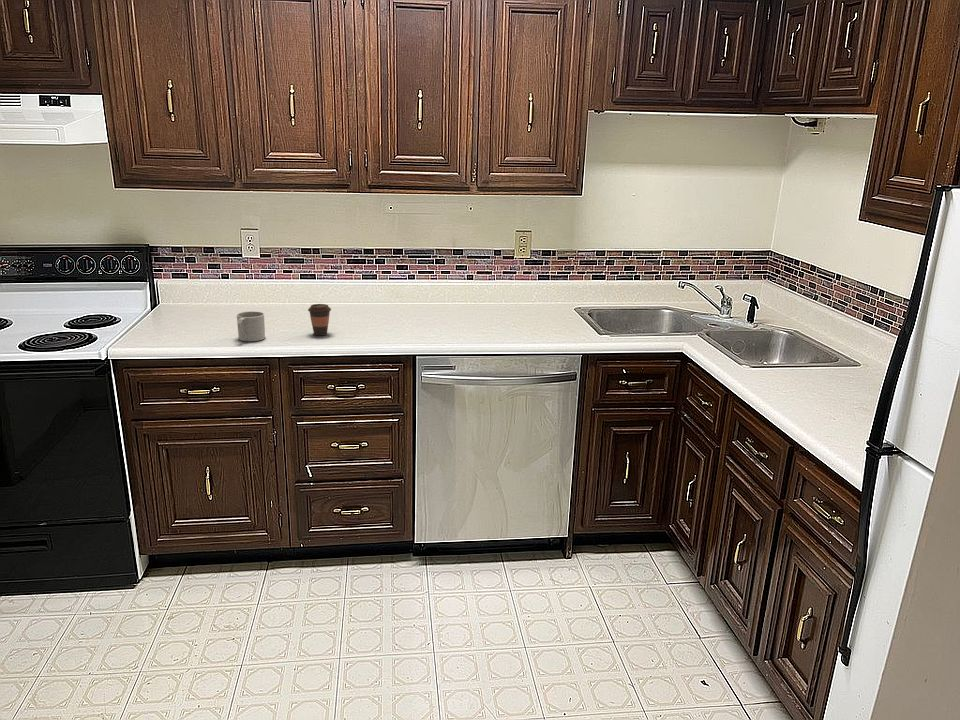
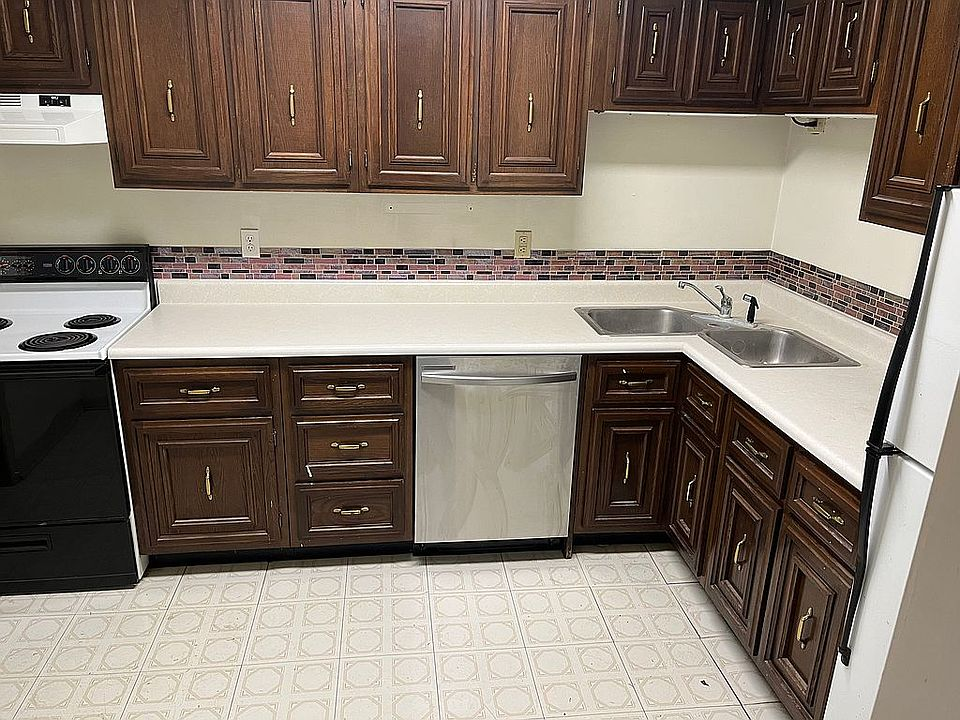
- coffee cup (319, 319)
- mug (248, 327)
